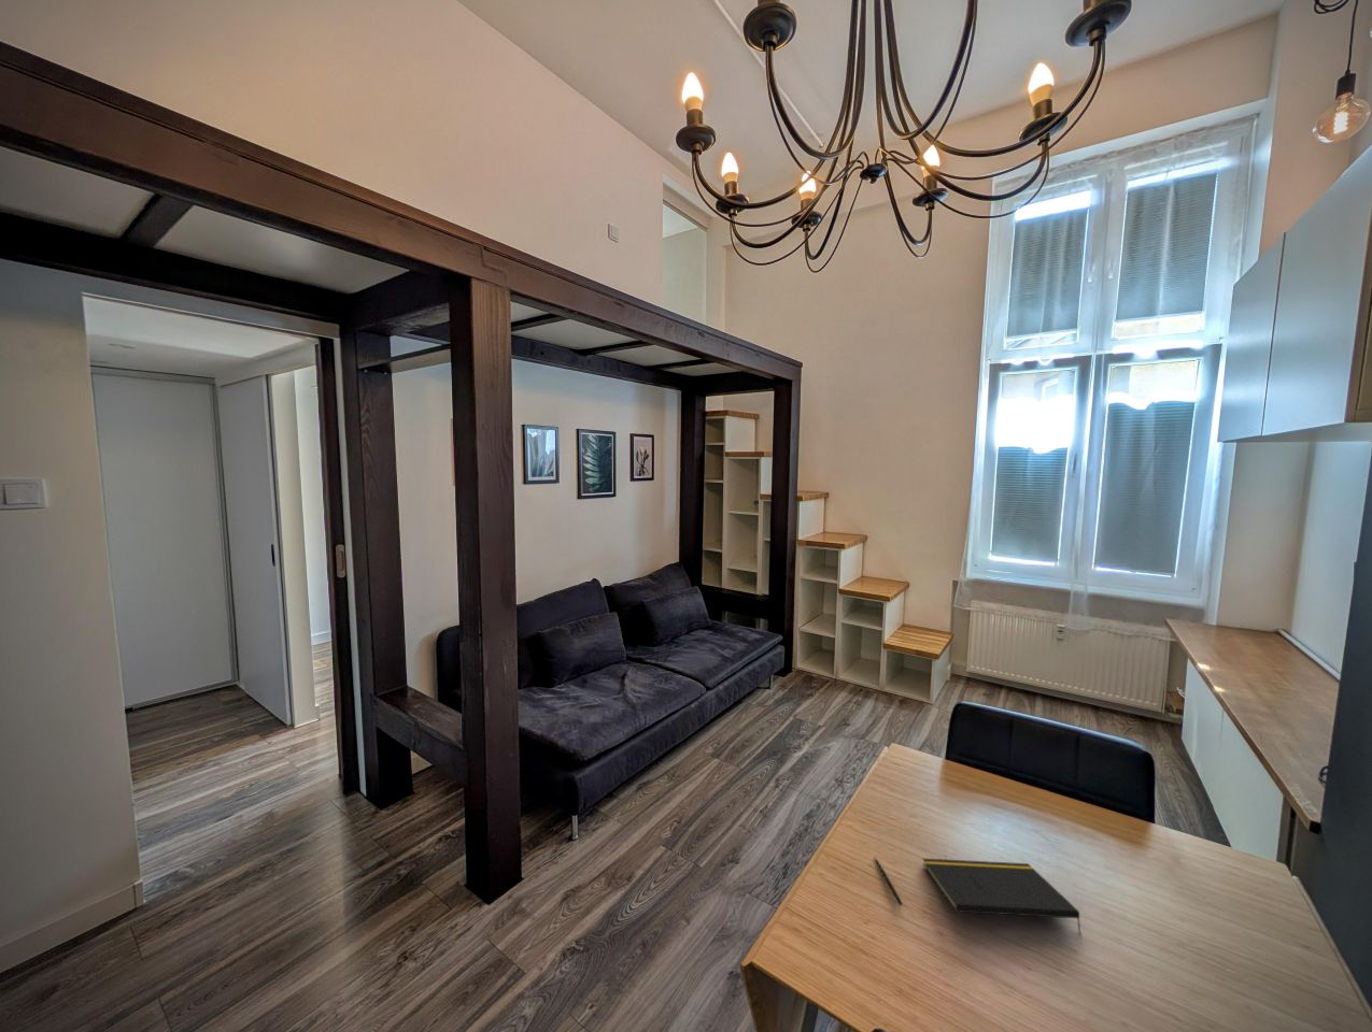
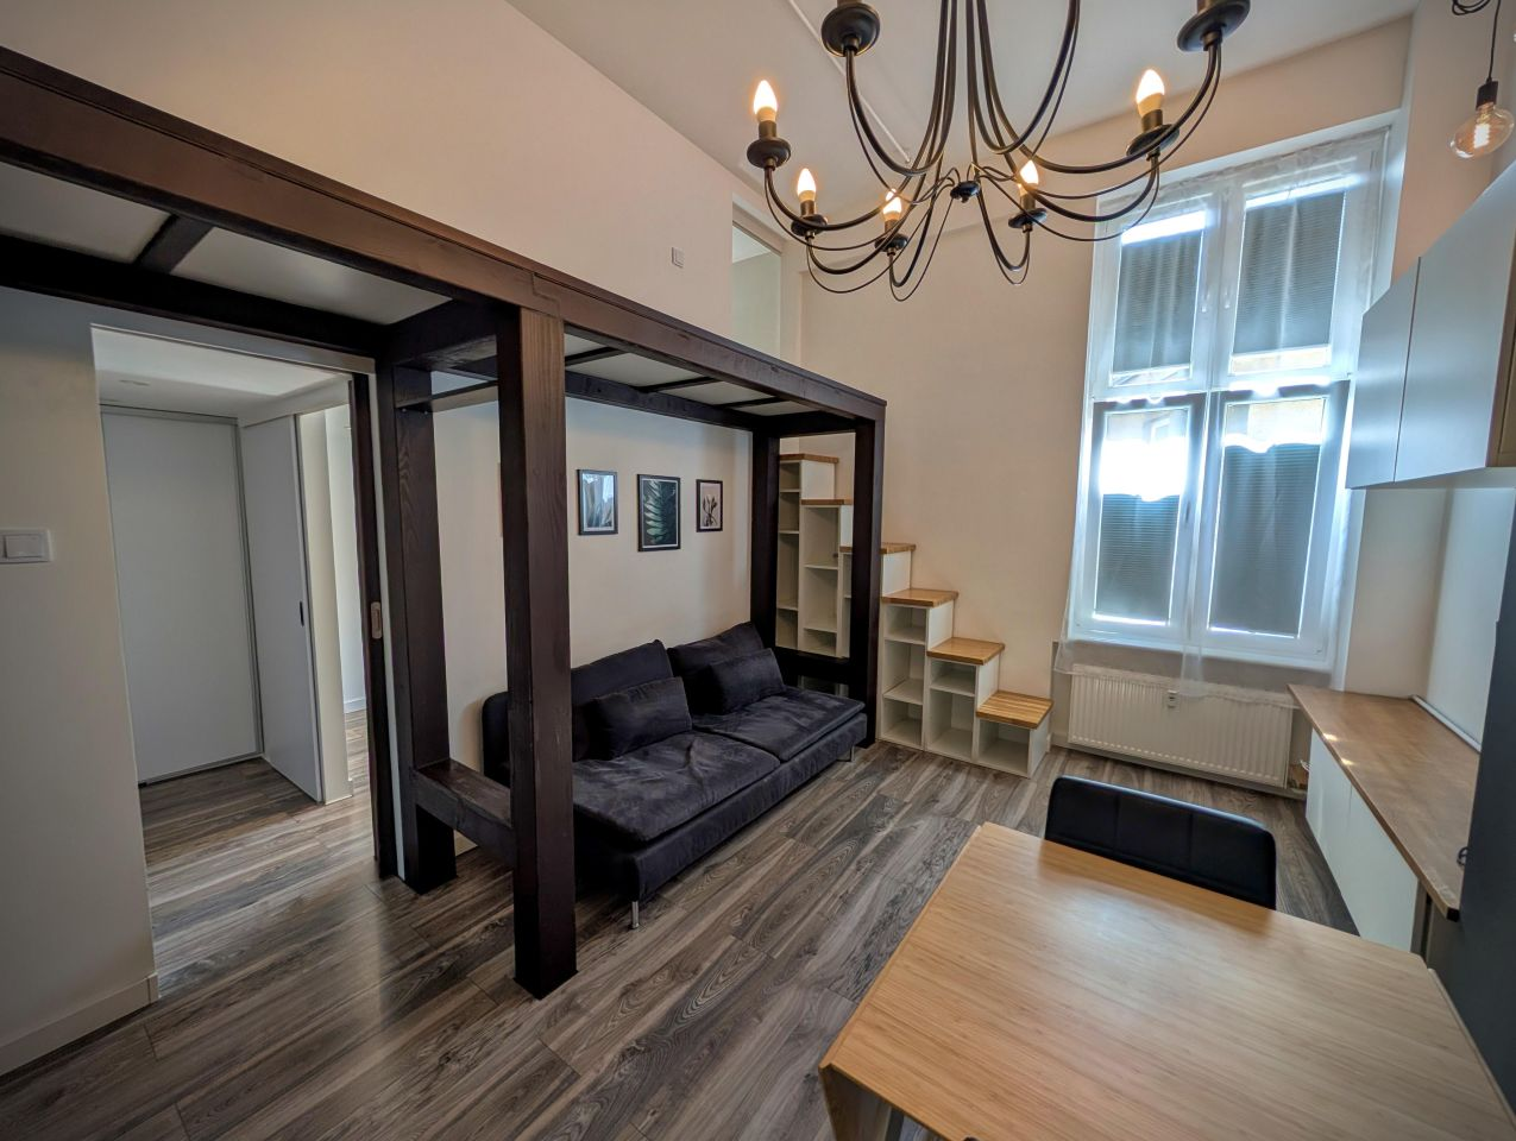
- notepad (995, 886)
- pen (887, 878)
